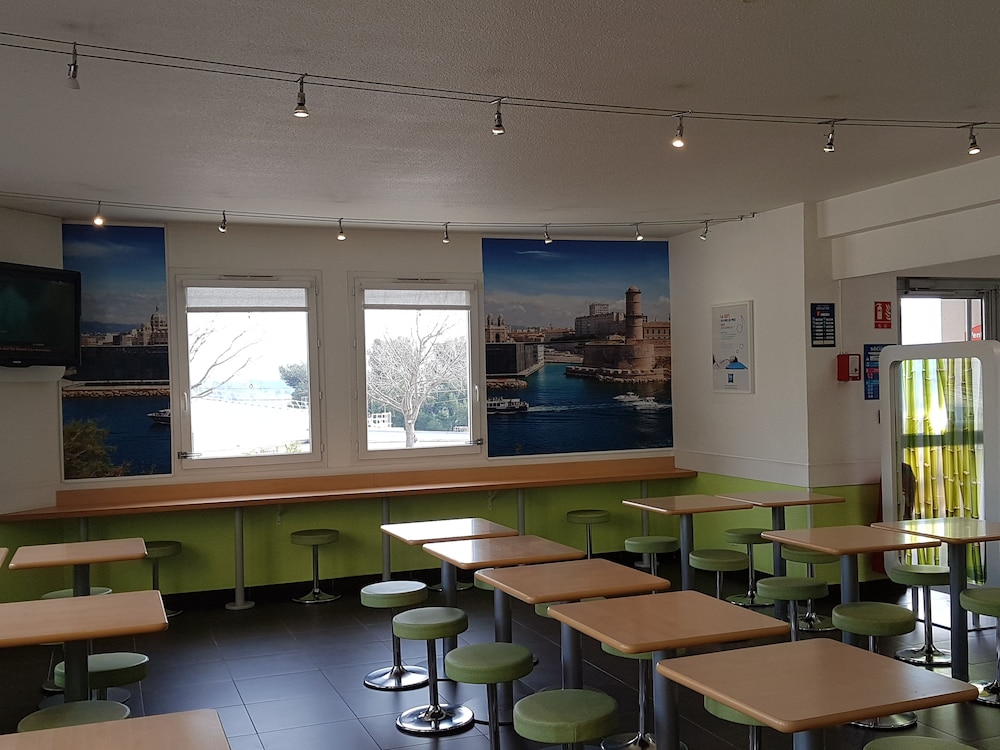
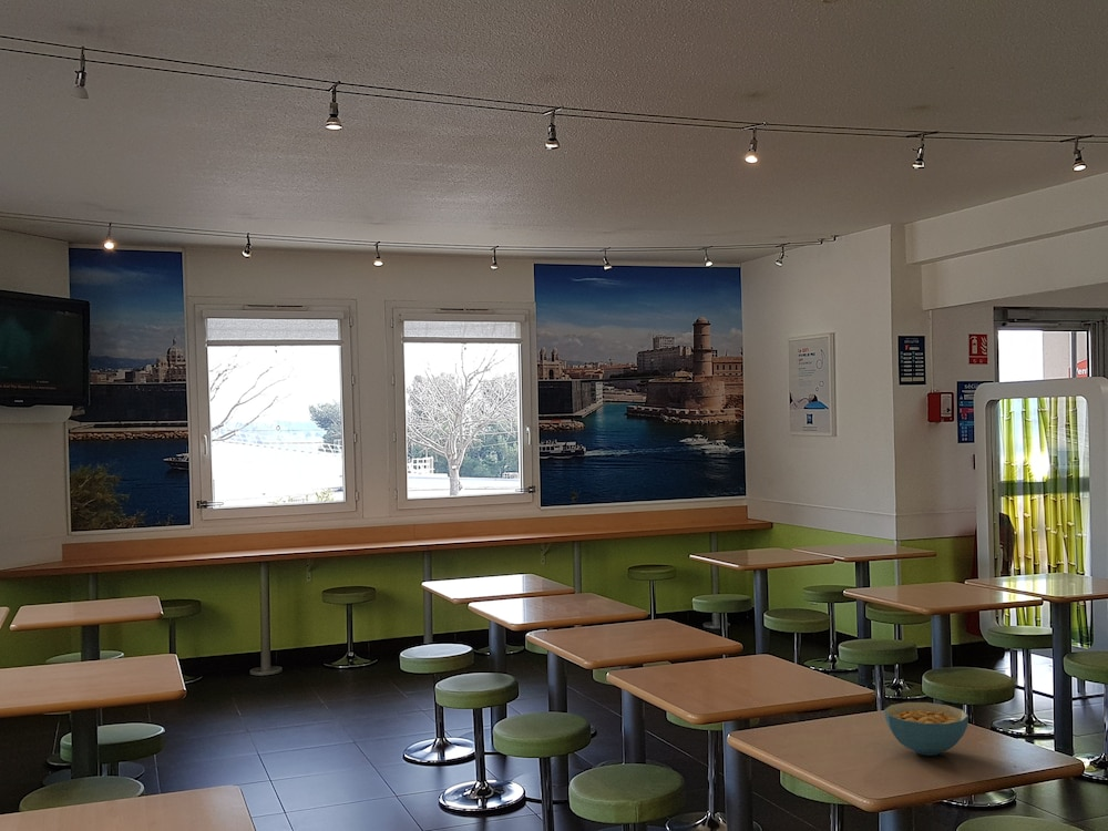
+ cereal bowl (926, 731)
